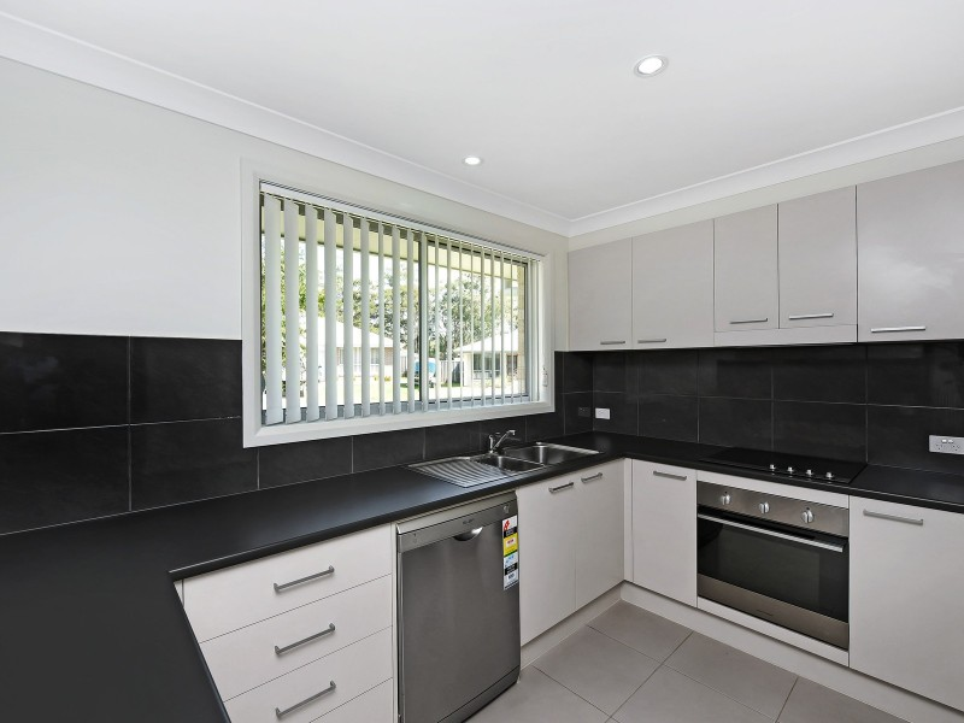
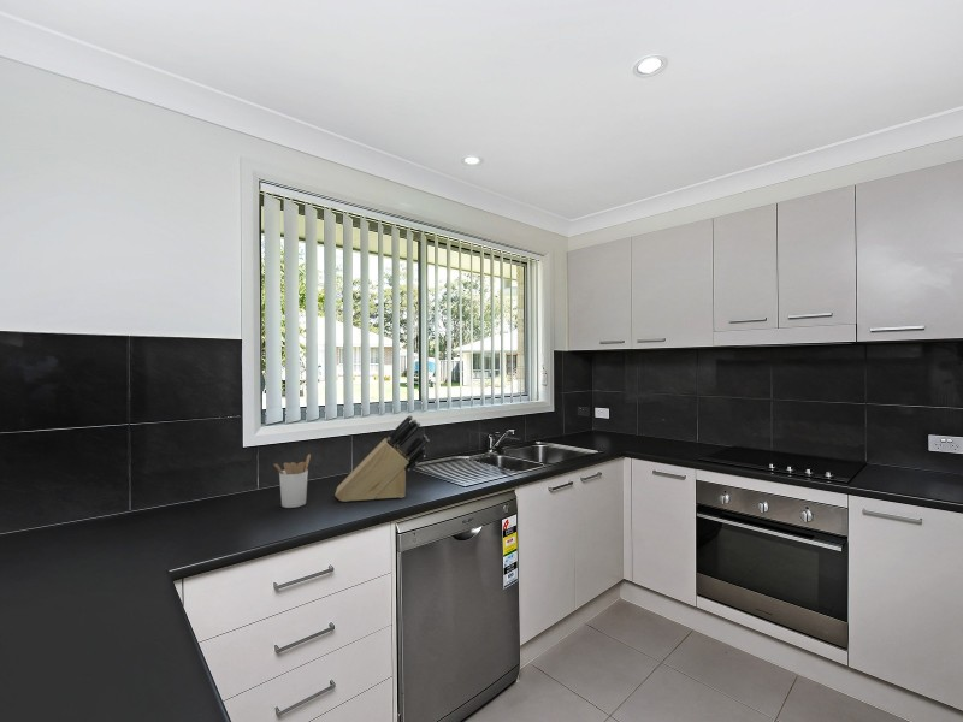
+ utensil holder (294, 480)
+ knife block (383, 456)
